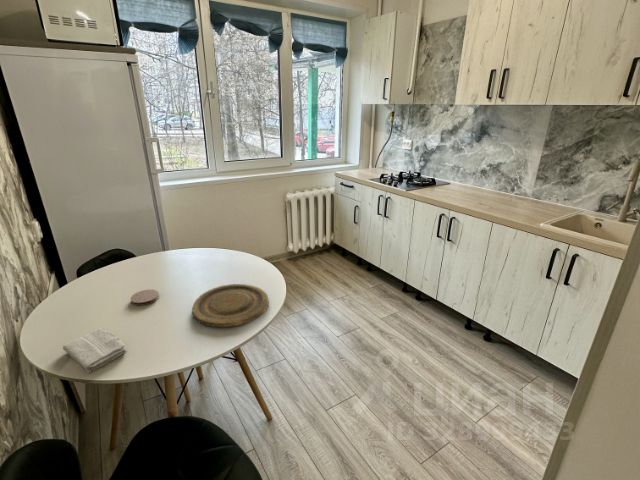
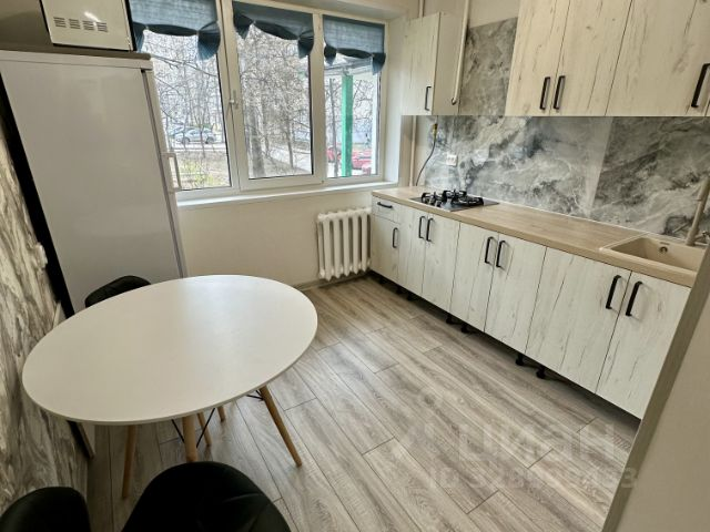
- plate (231, 303)
- washcloth (95, 347)
- coaster (145, 297)
